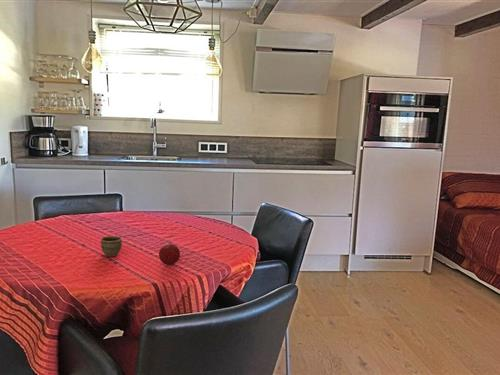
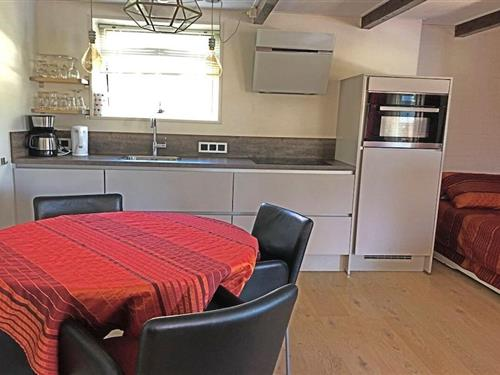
- fruit (168, 249)
- cup (110, 245)
